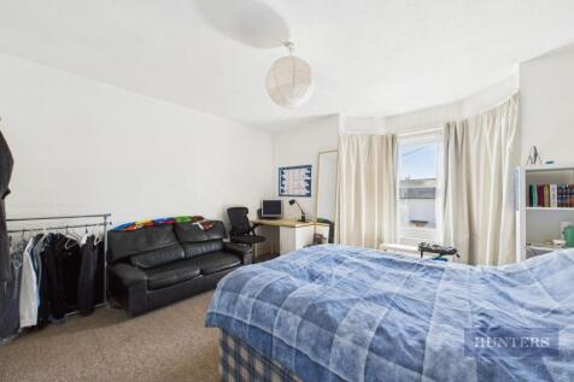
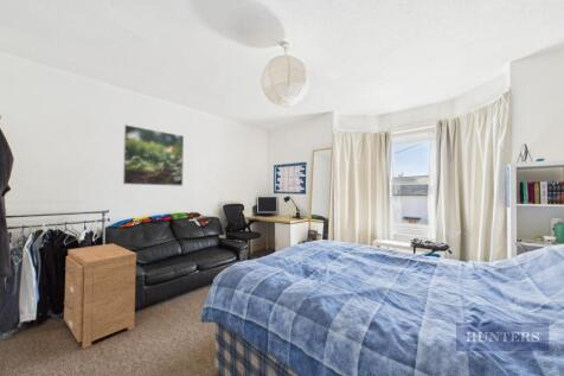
+ nightstand (96, 288)
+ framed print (155, 158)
